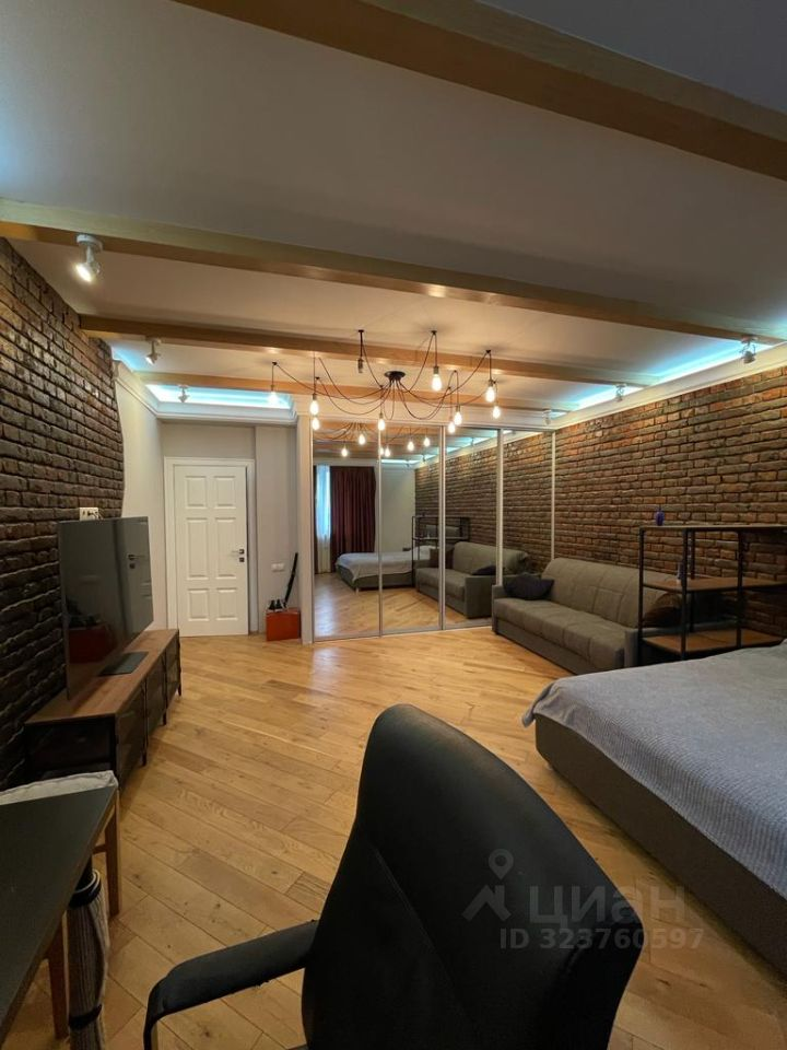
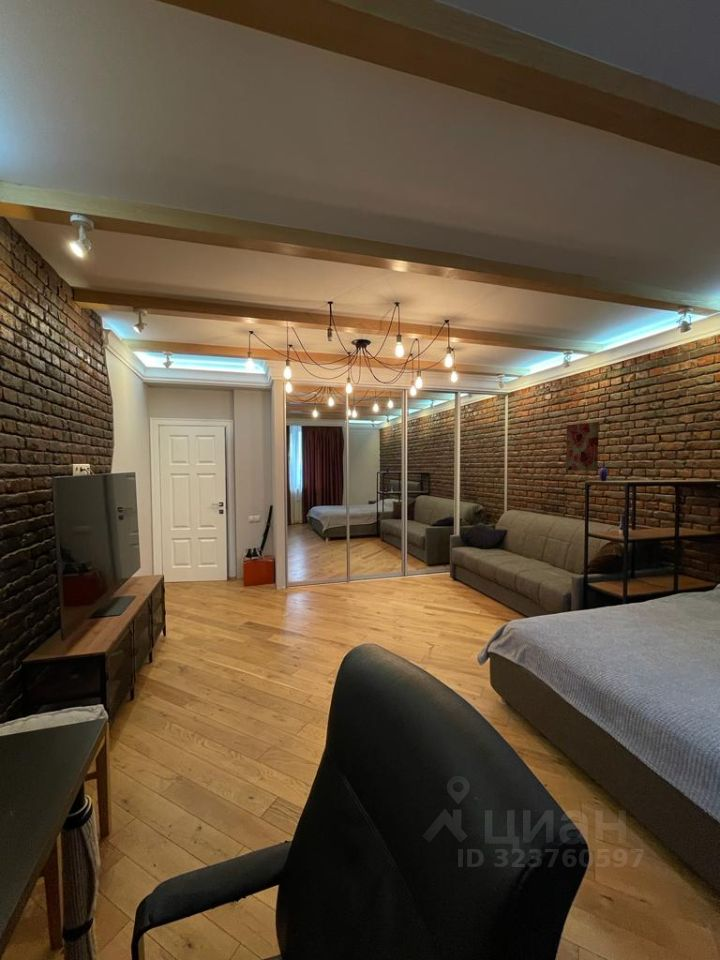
+ wall art (581, 447)
